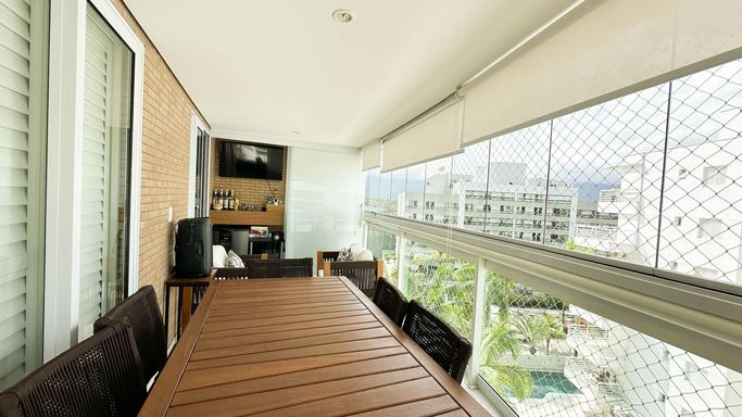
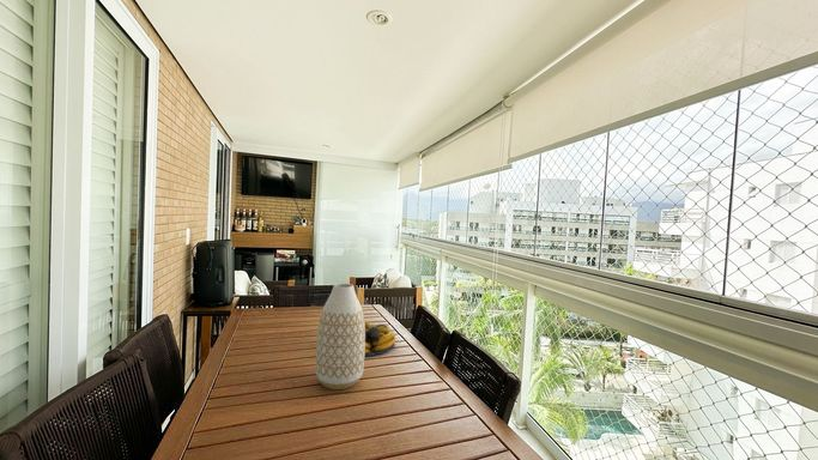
+ vase (341, 333)
+ fruit bowl (365, 332)
